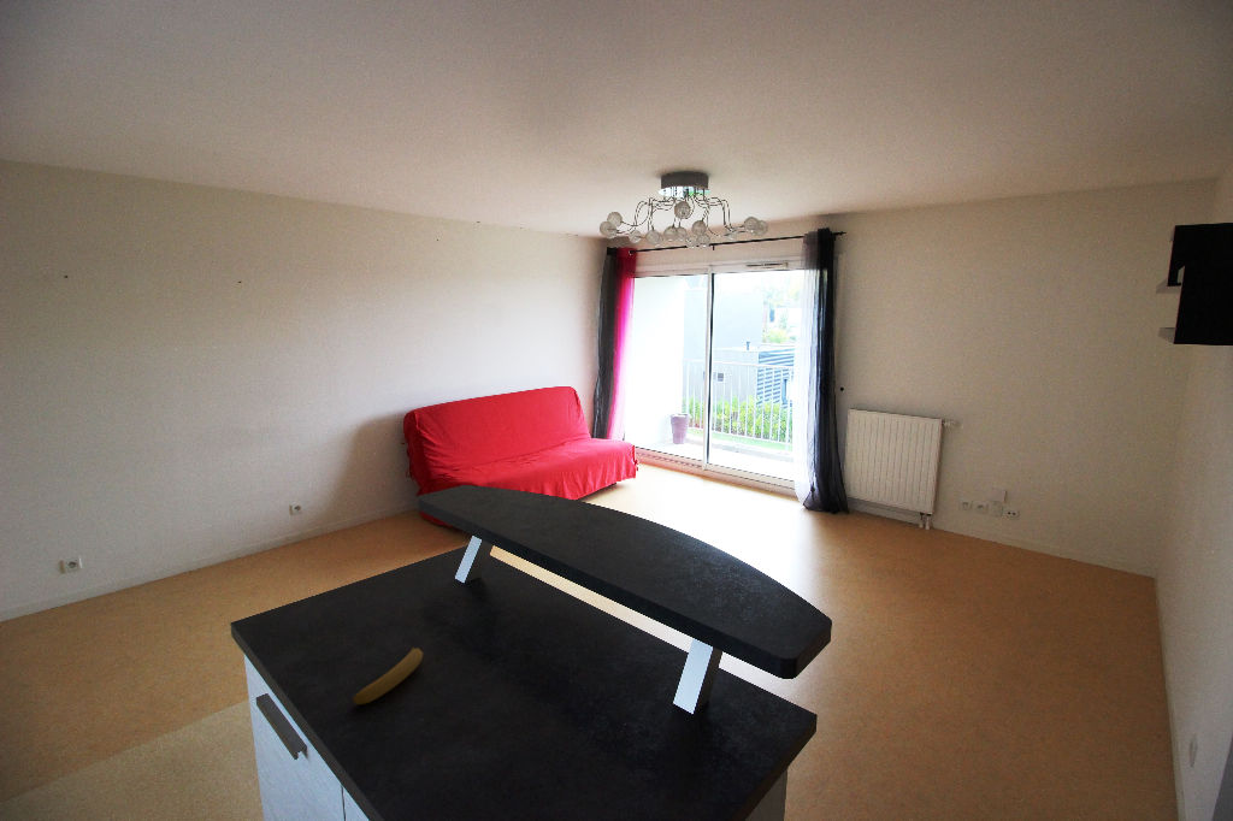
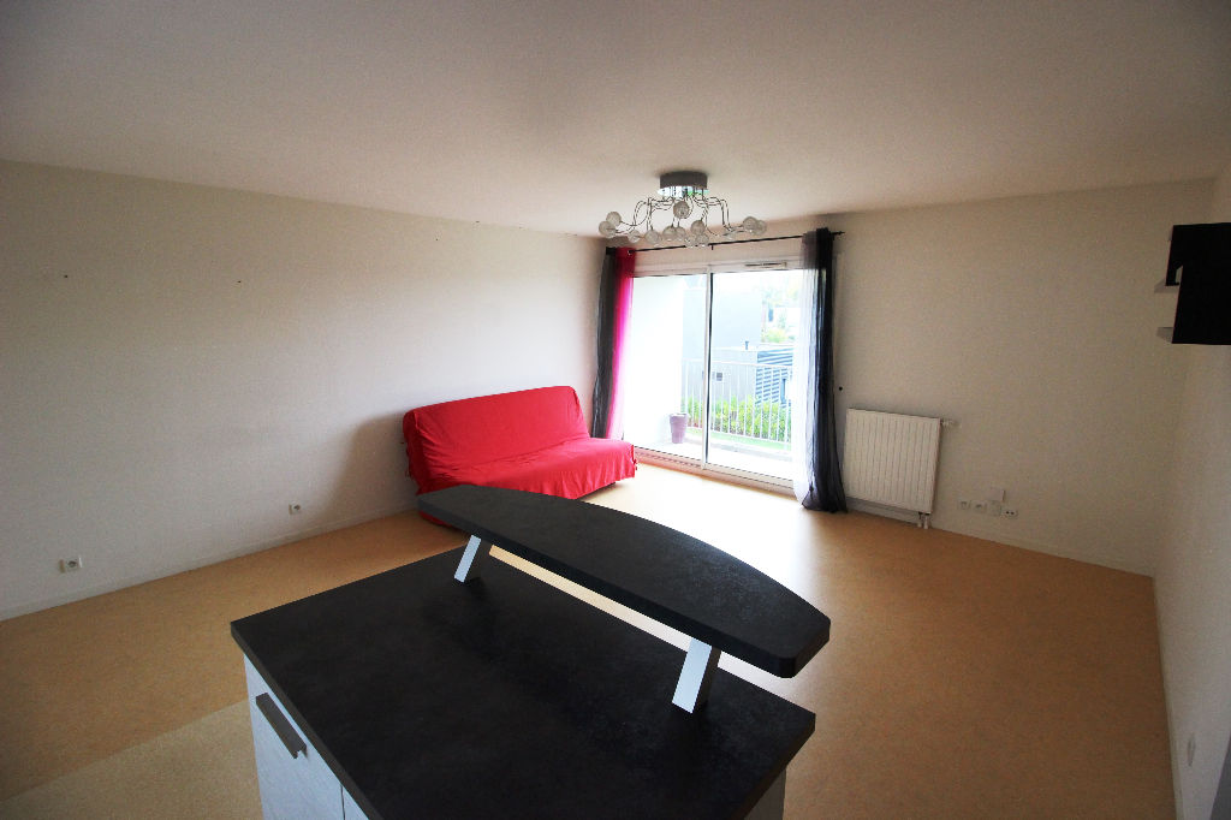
- banana (391, 669)
